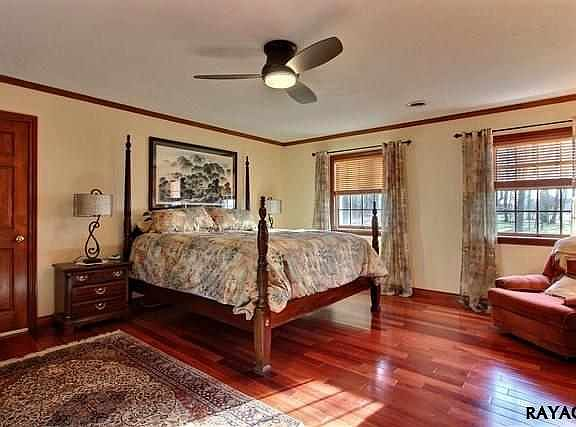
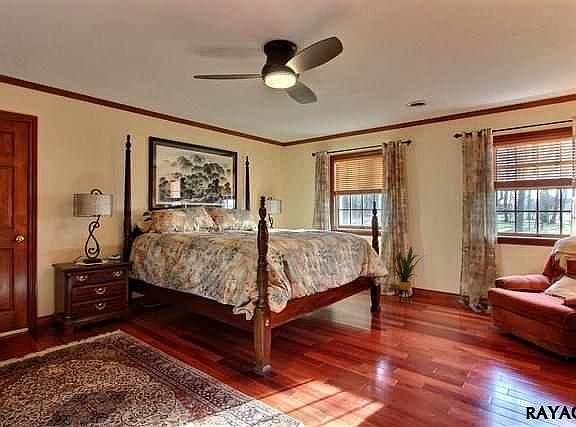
+ house plant (408, 275)
